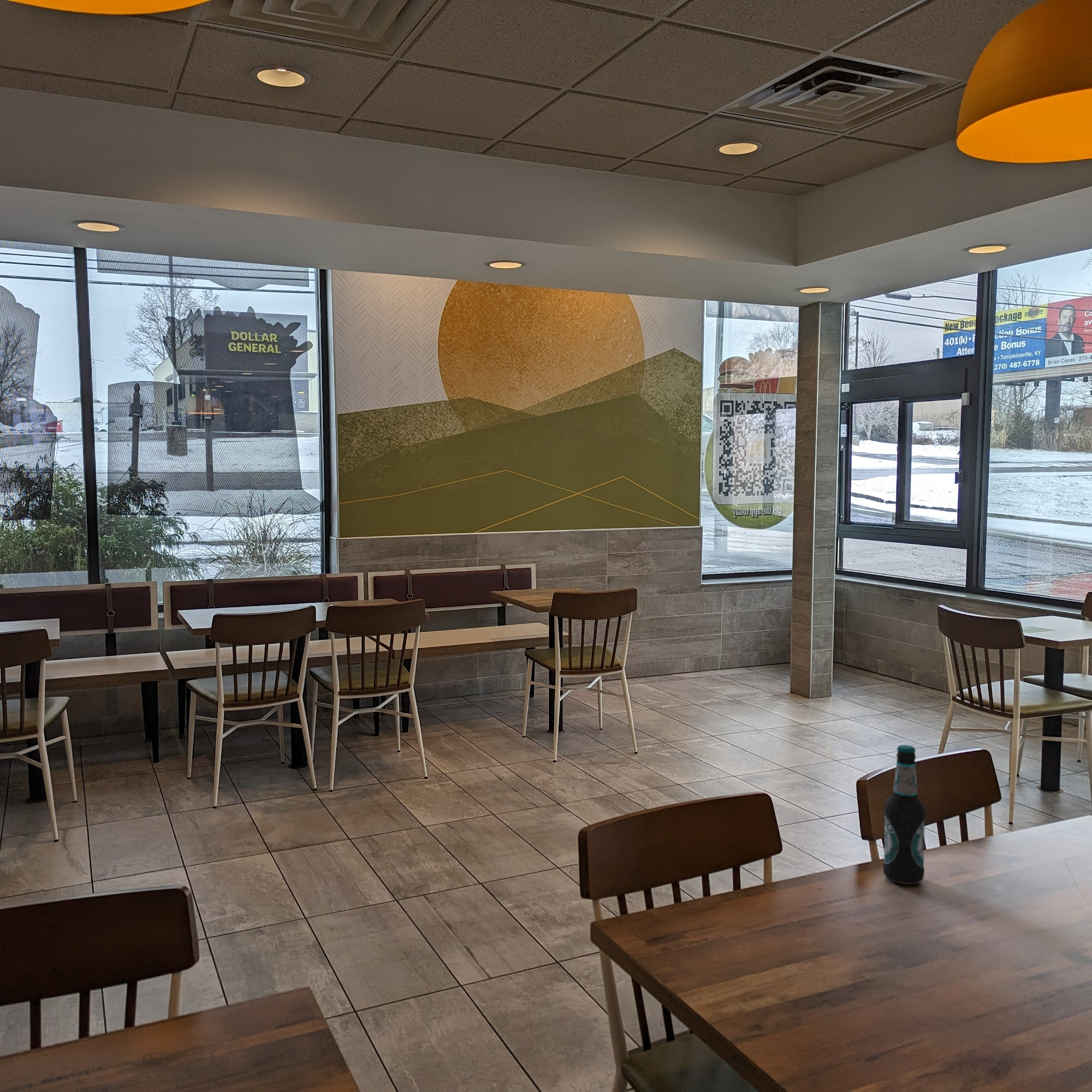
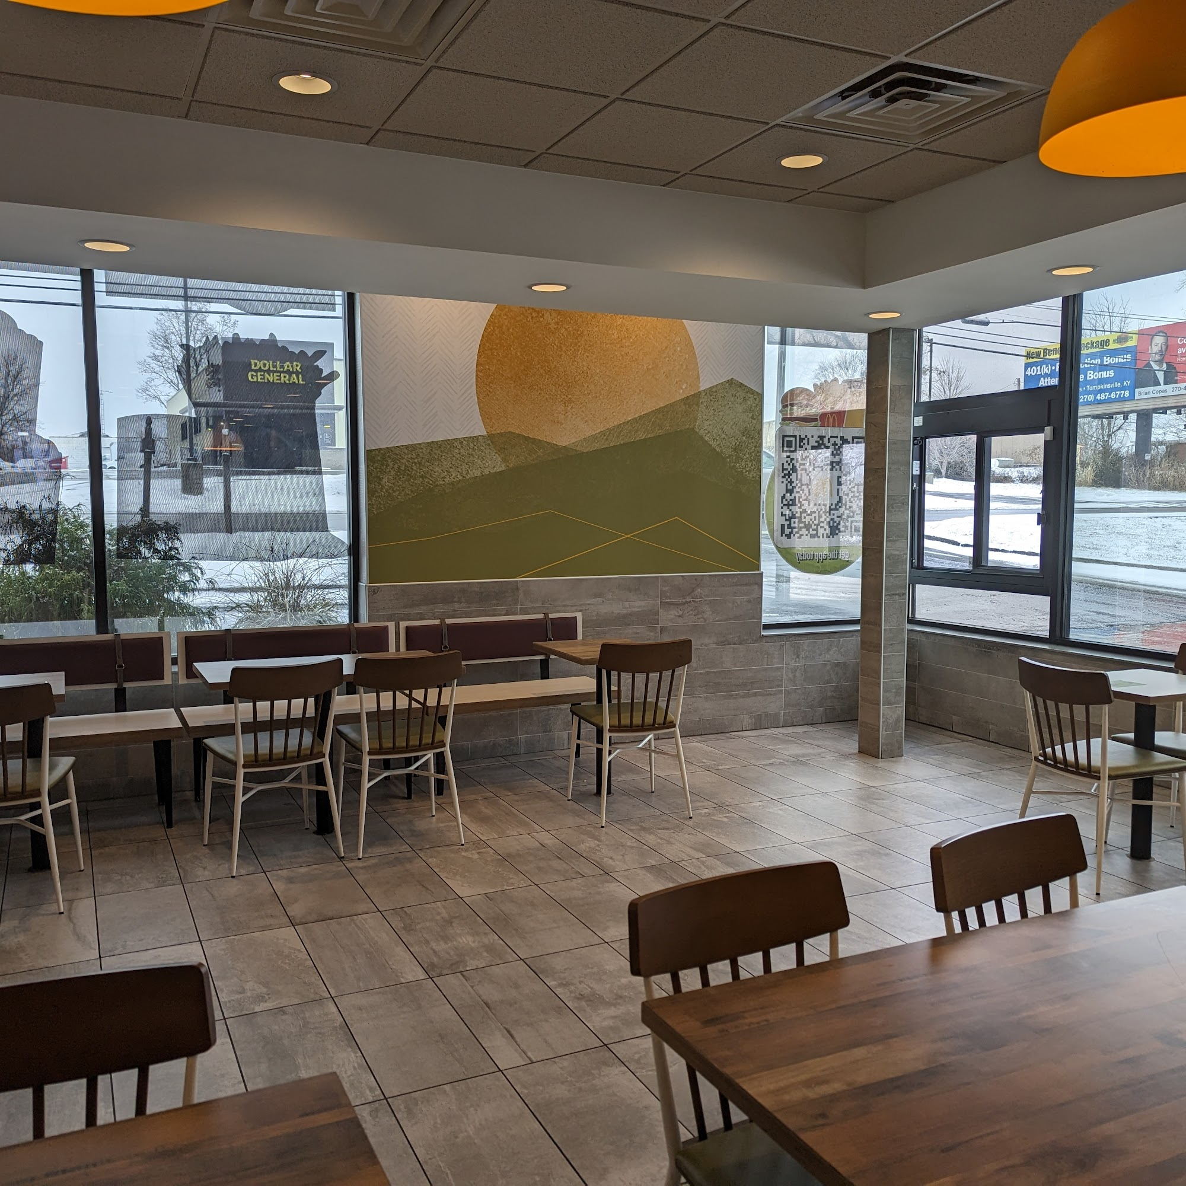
- bottle (905, 813)
